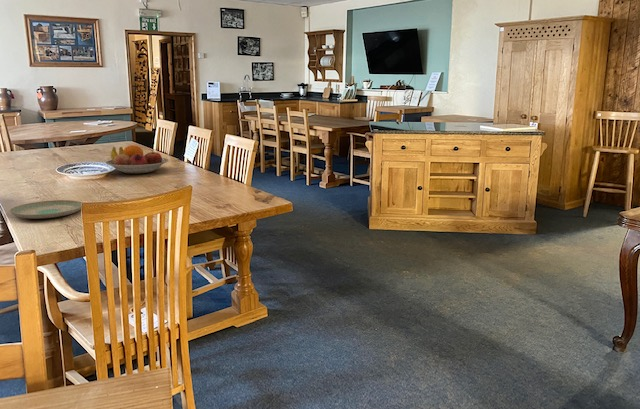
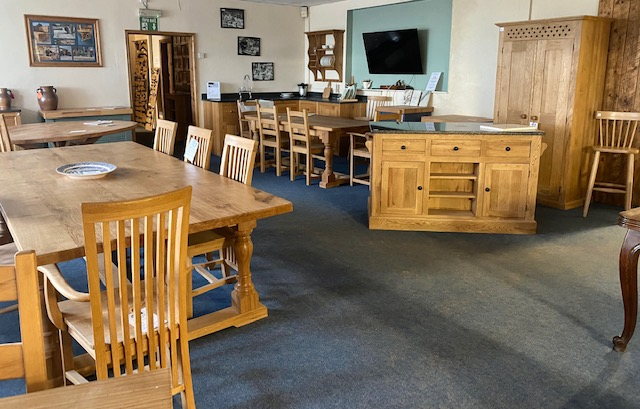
- fruit bowl (137, 158)
- plate (48, 209)
